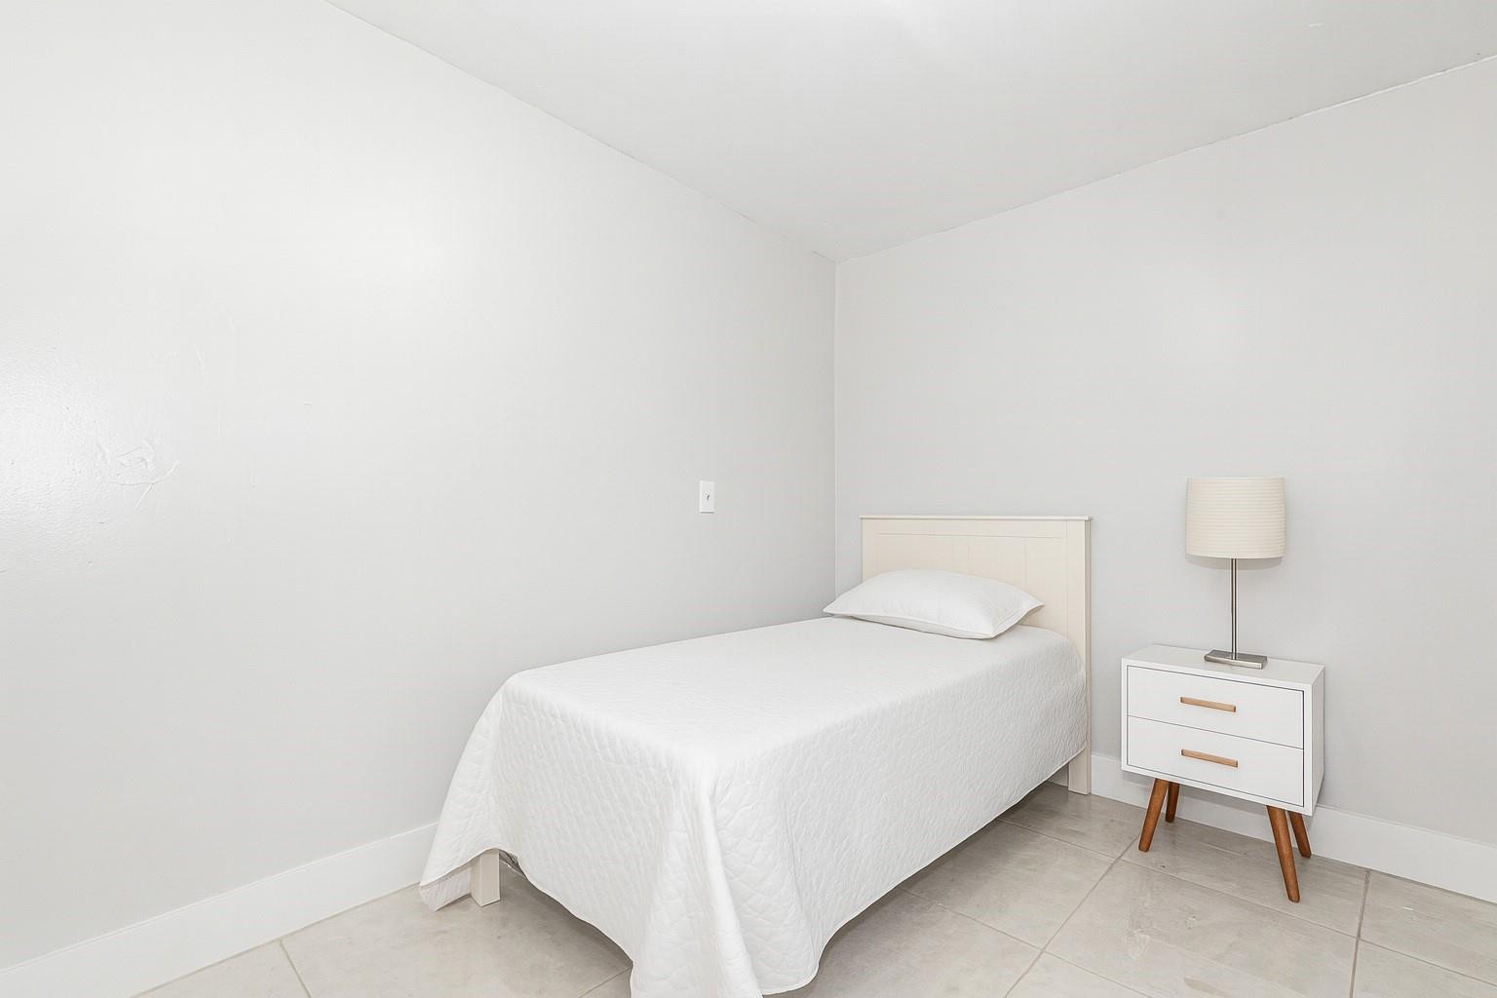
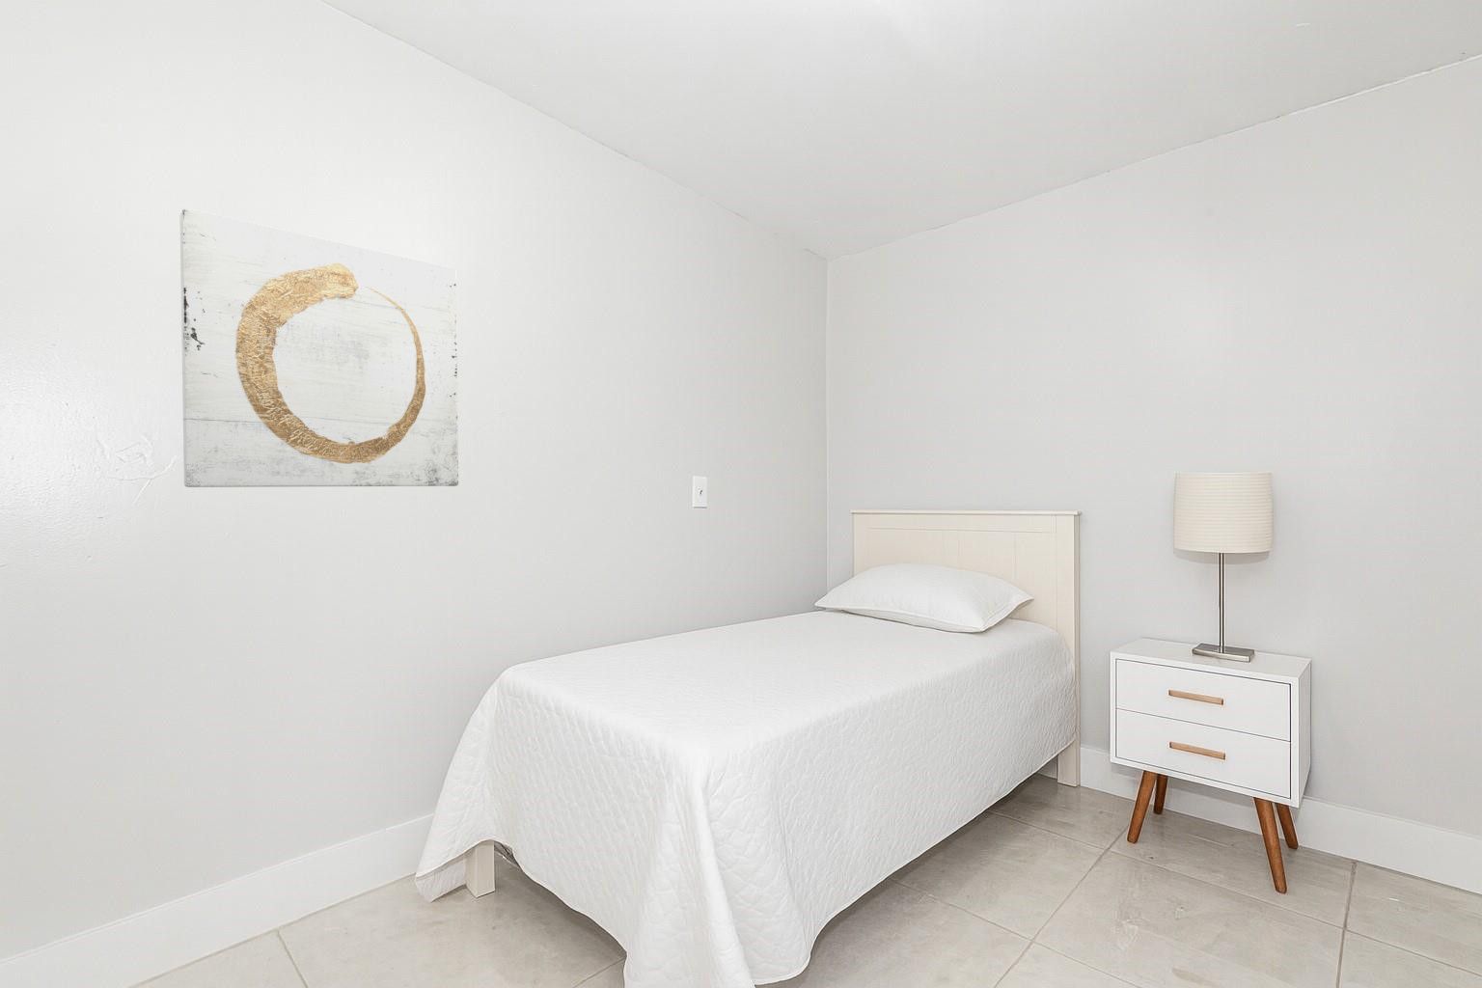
+ wall art (335, 365)
